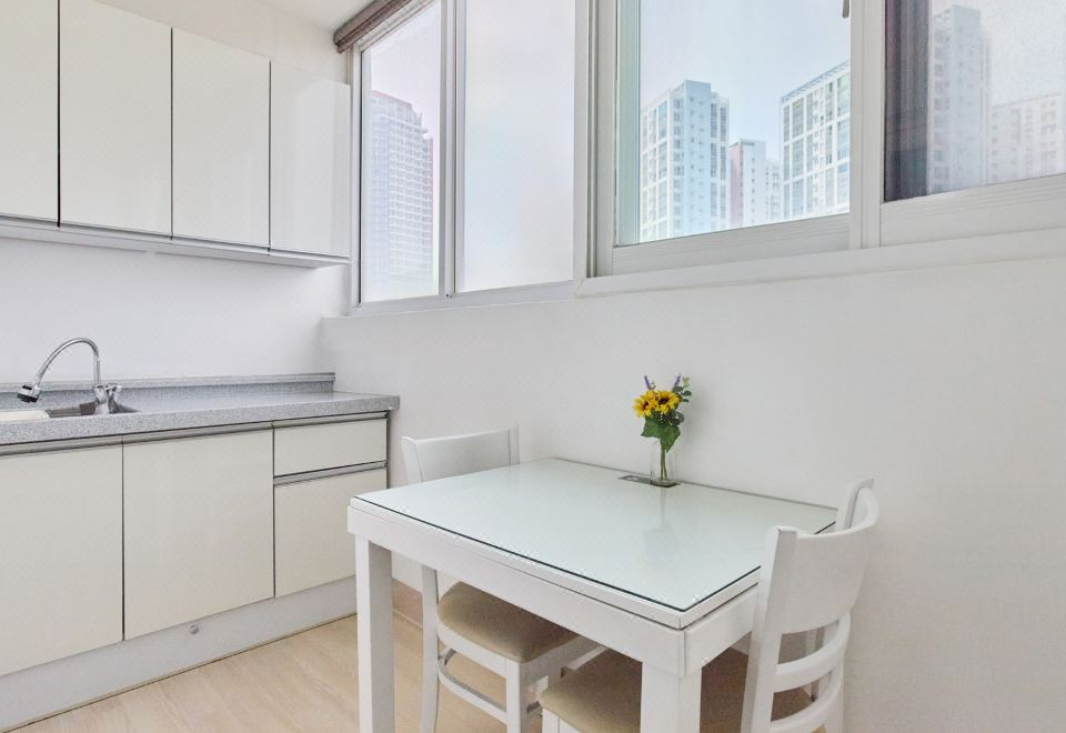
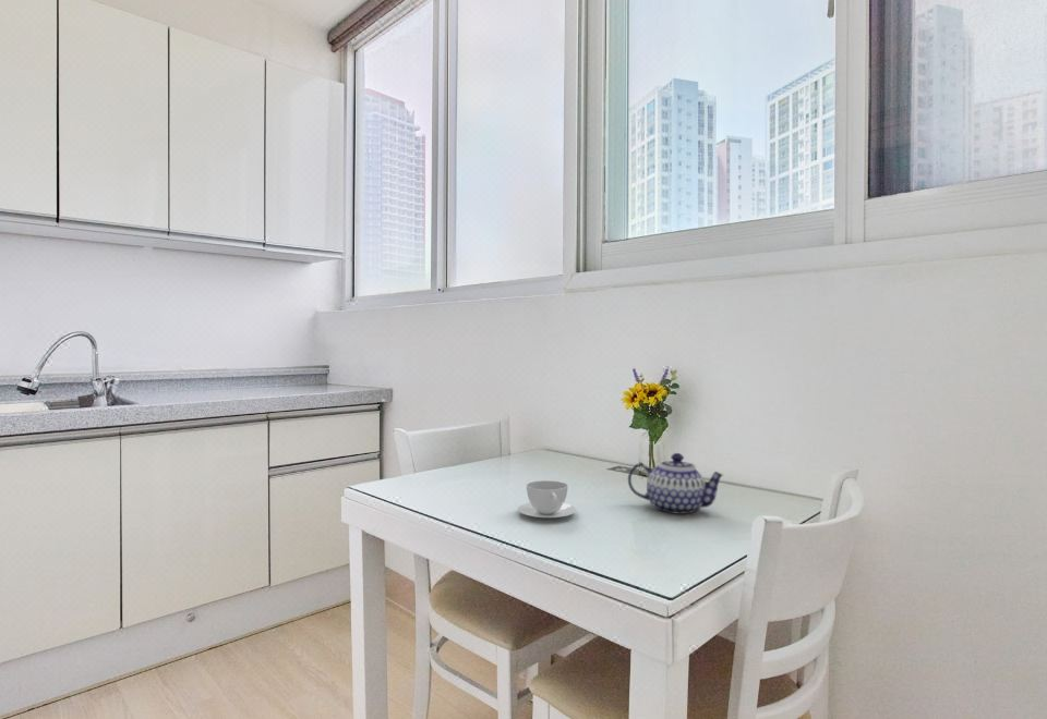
+ teacup (546, 499)
+ teapot (674, 480)
